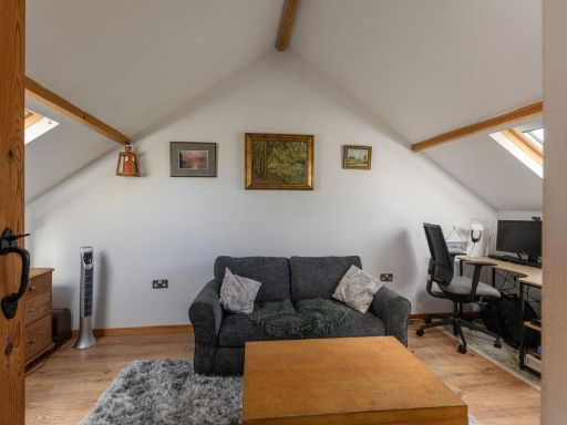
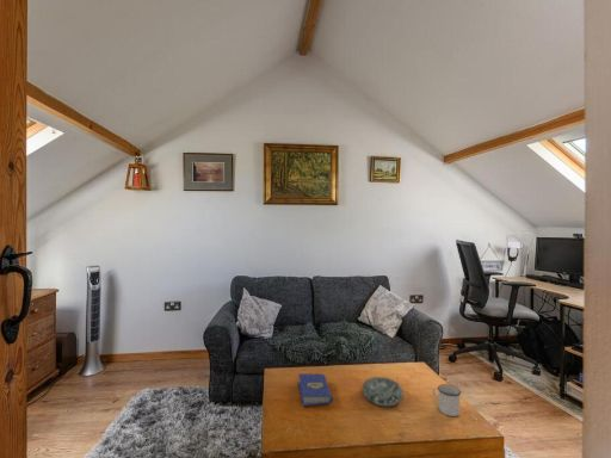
+ mug (445, 398)
+ hardcover book (314, 388)
+ decorative bowl (382, 390)
